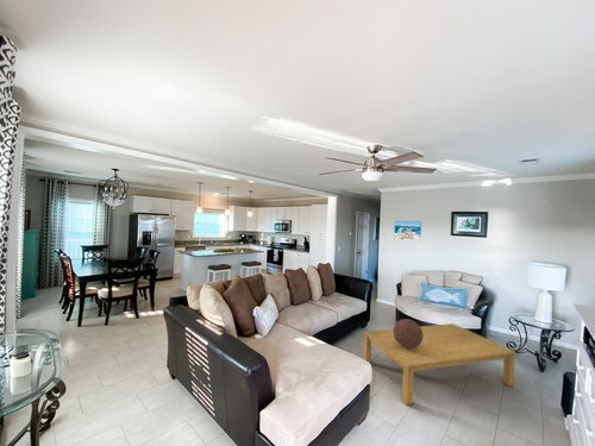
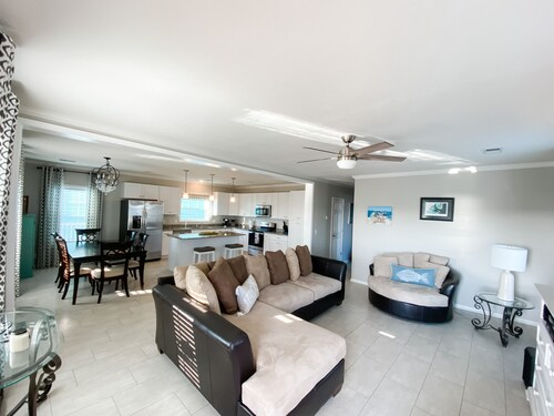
- coffee table (434, 356)
- decorative sphere (407, 333)
